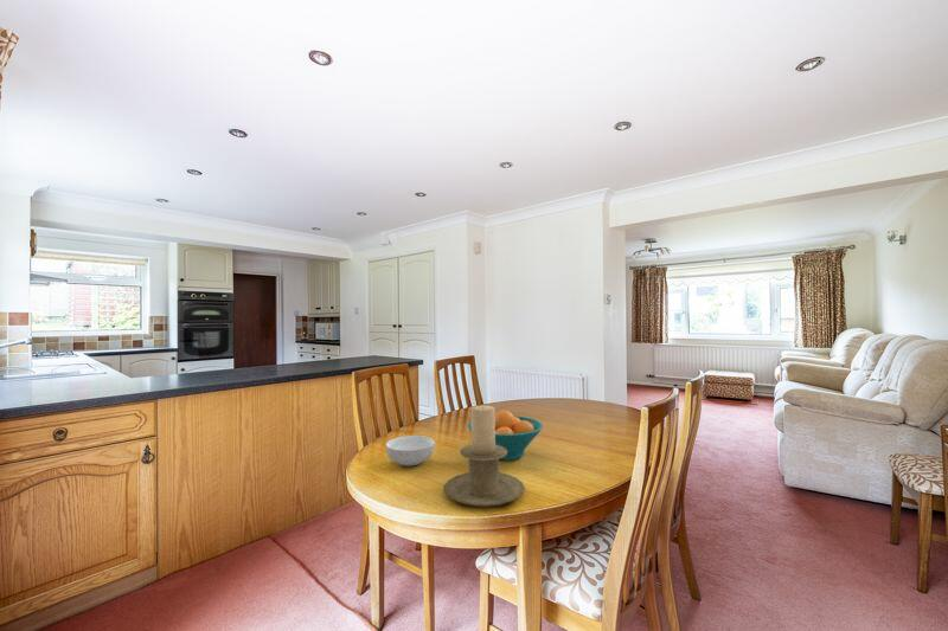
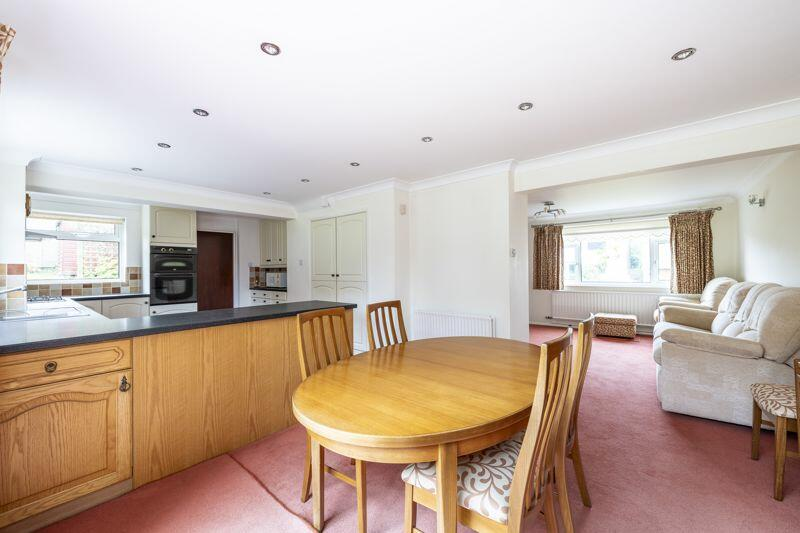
- cereal bowl (410, 451)
- candle holder (483, 449)
- fruit bowl (505, 432)
